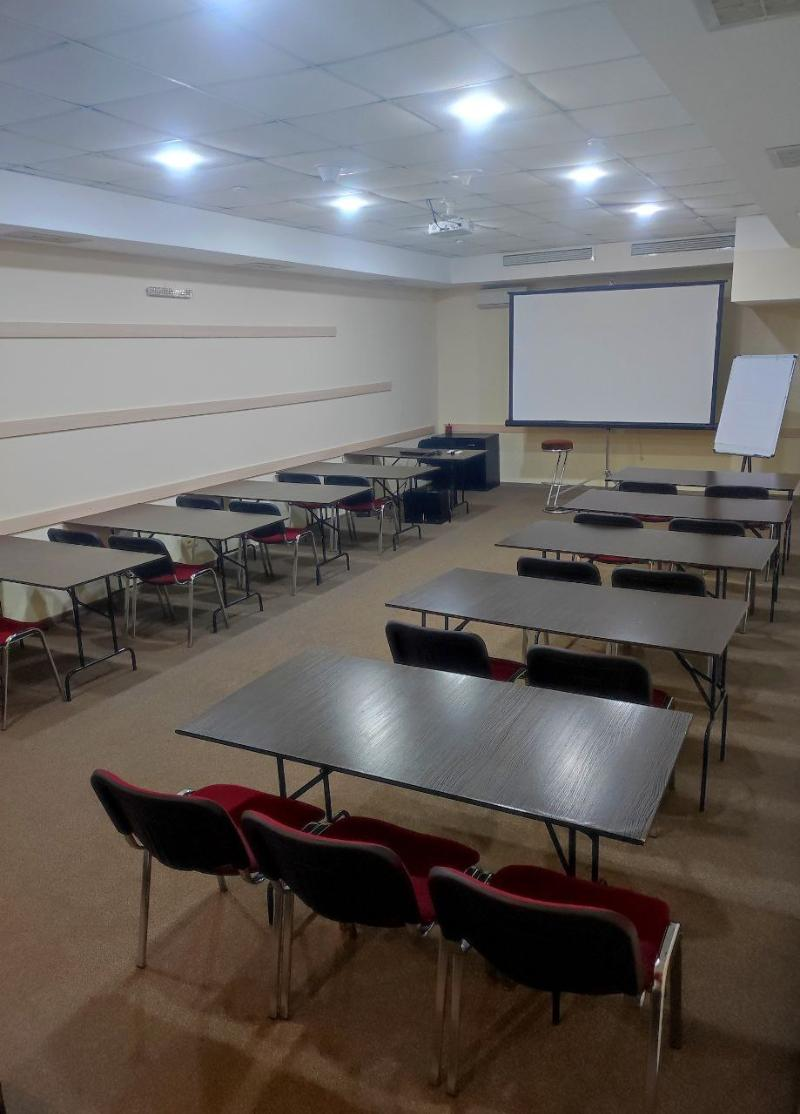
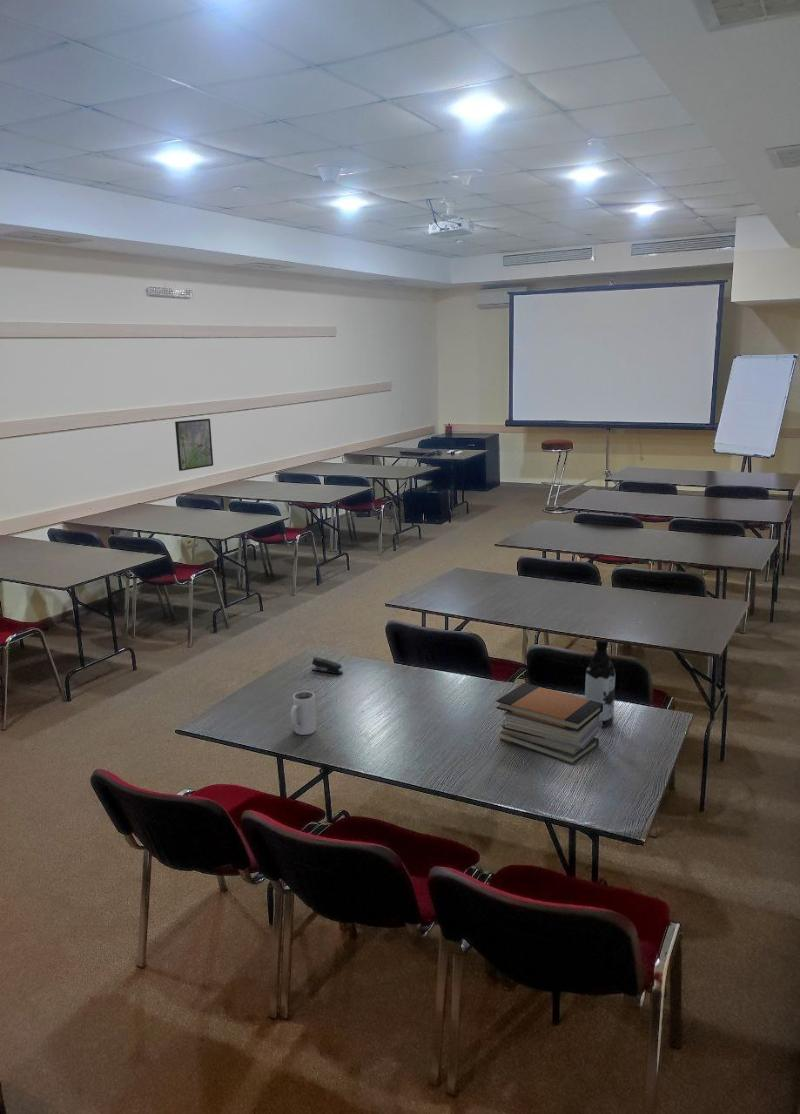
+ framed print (194, 444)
+ book stack (550, 722)
+ mug (301, 714)
+ water bottle (600, 681)
+ stapler (327, 665)
